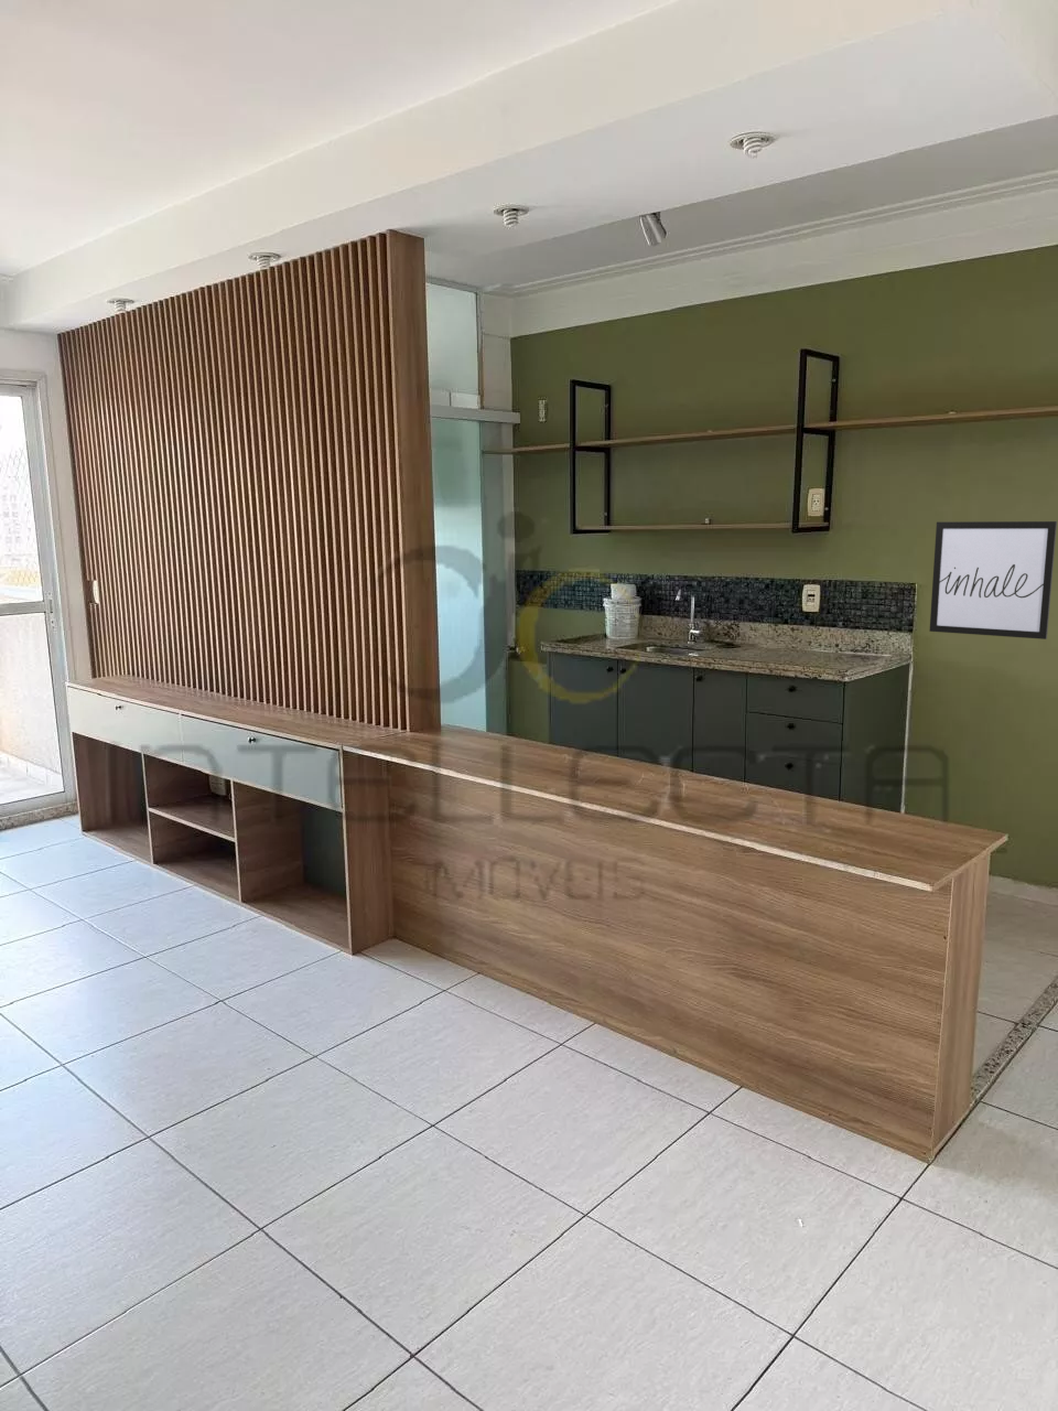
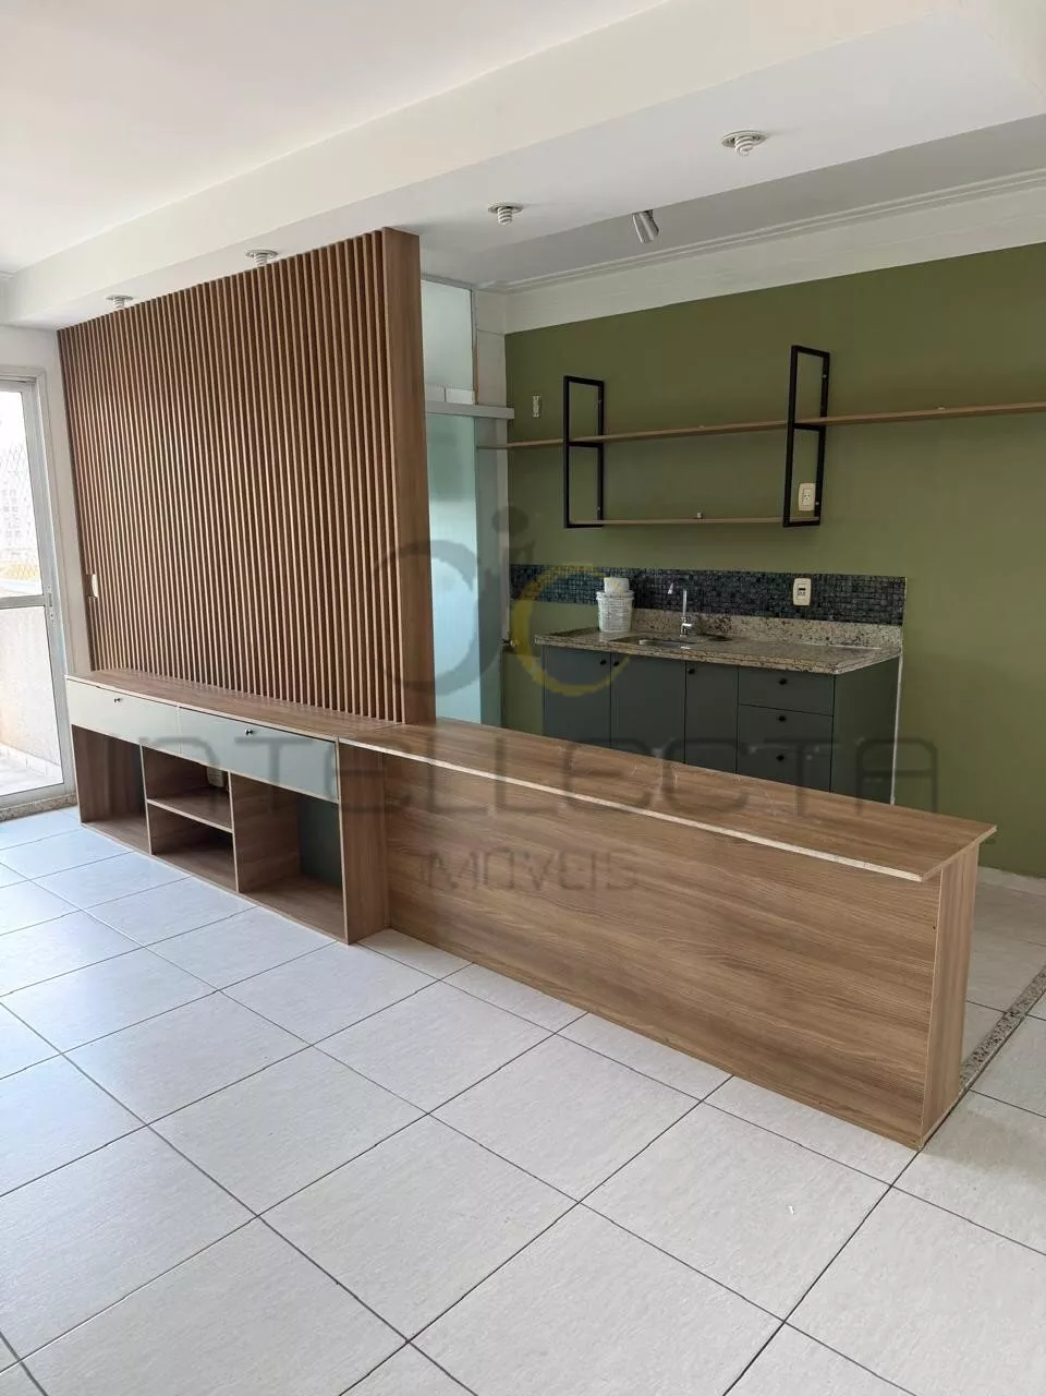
- wall art (990, 579)
